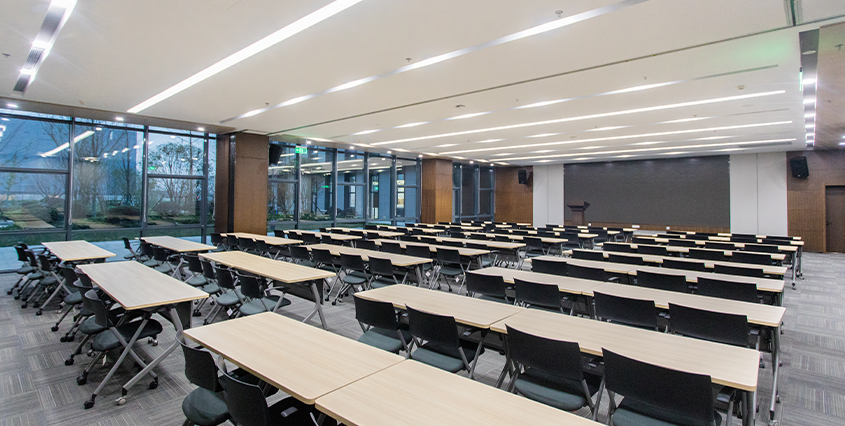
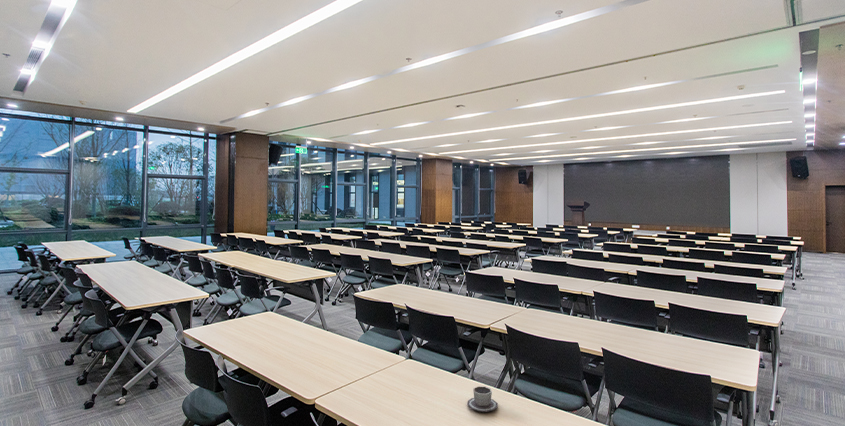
+ cup (482, 397)
